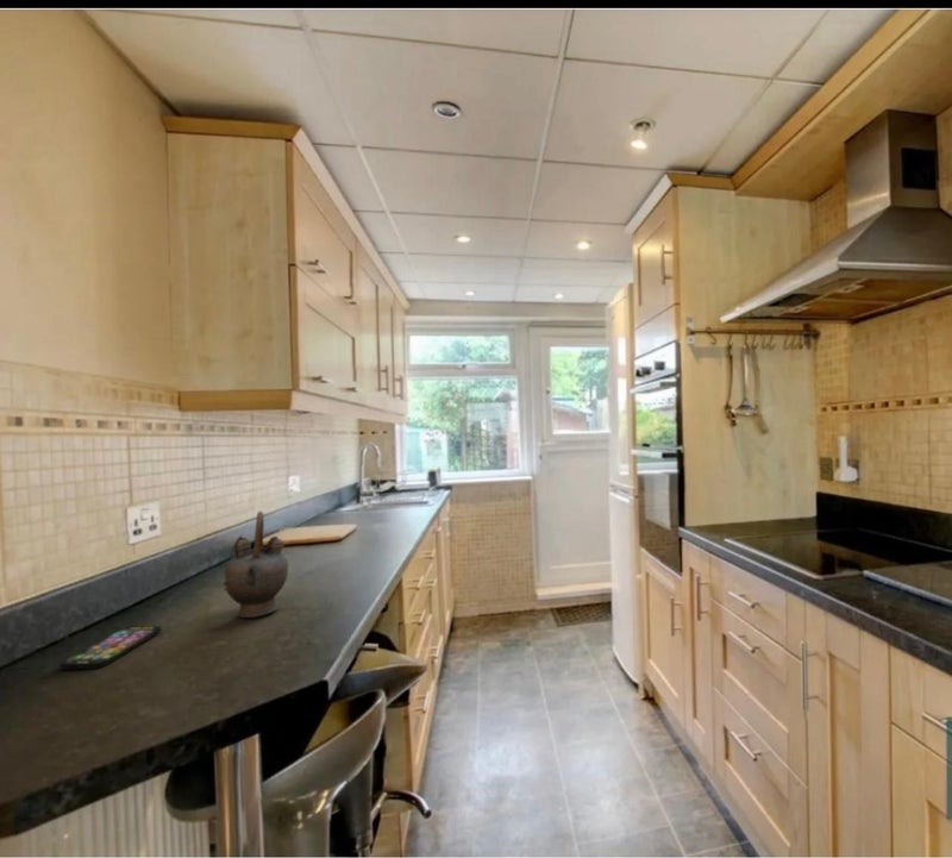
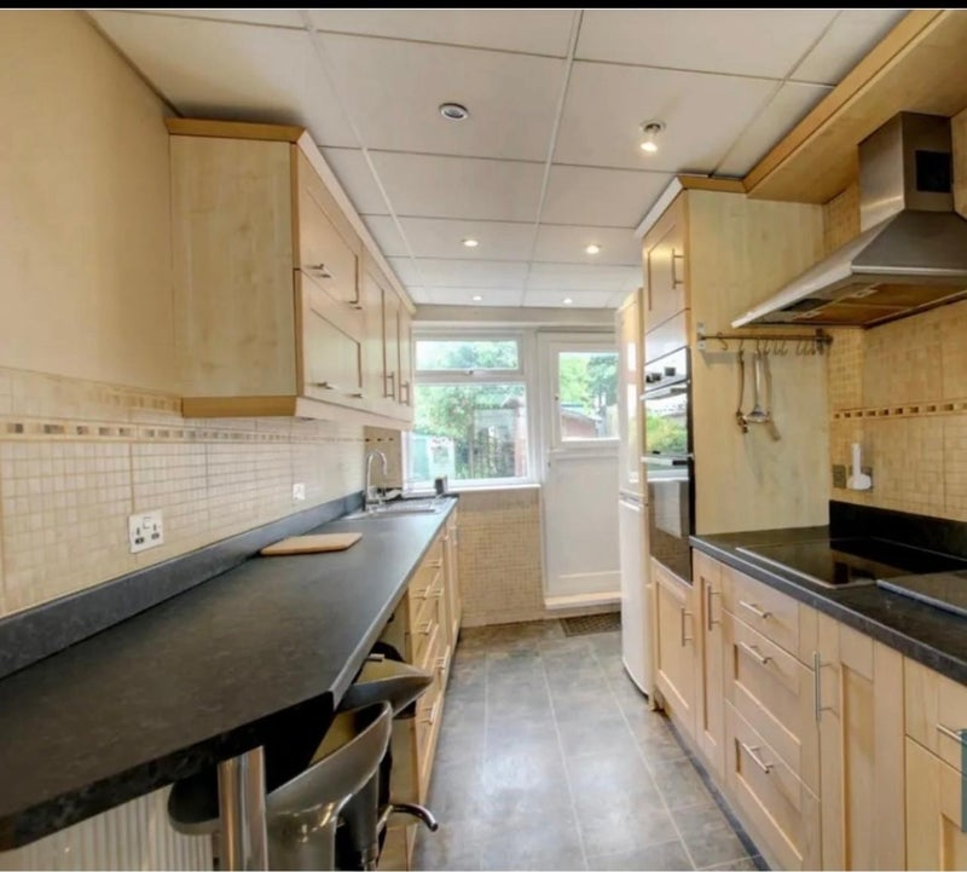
- smartphone (114, 645)
- teapot (256, 563)
